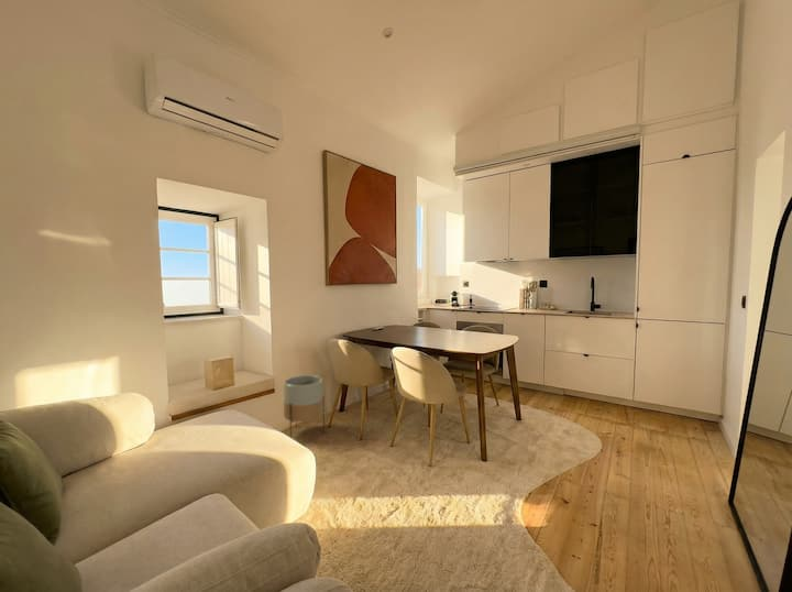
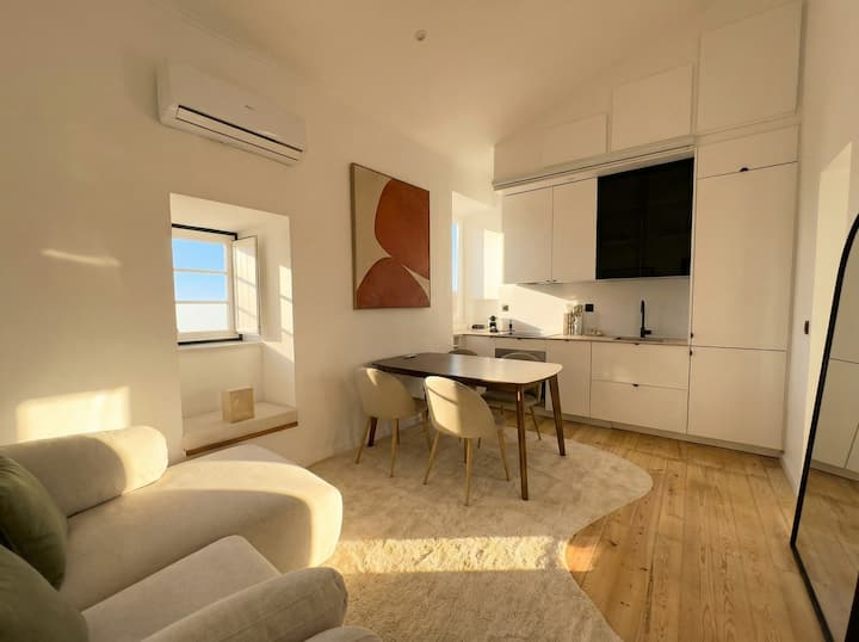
- planter (302, 406)
